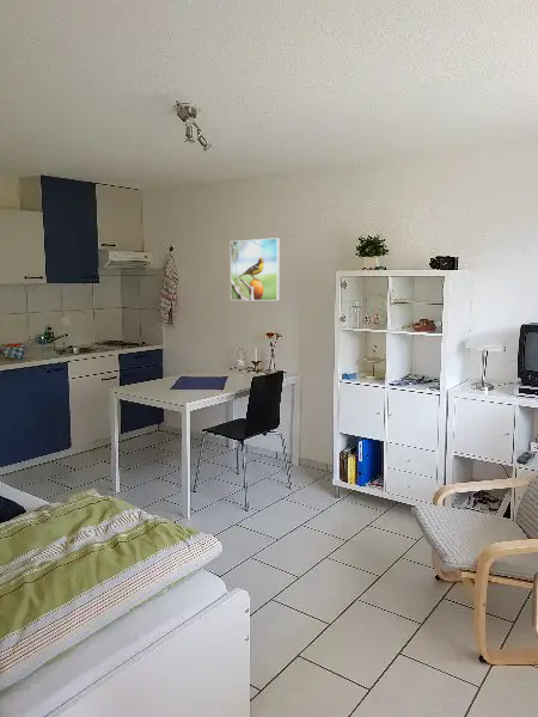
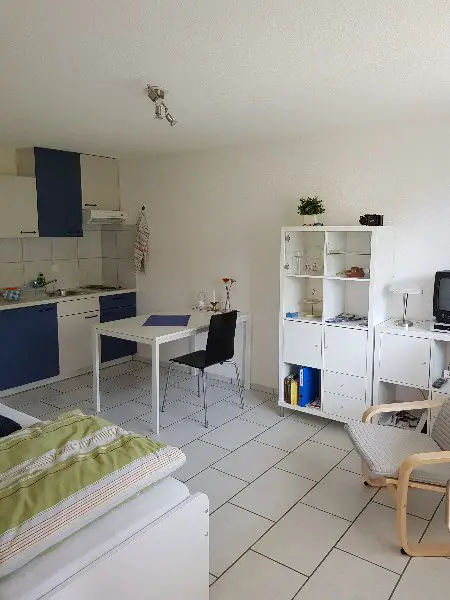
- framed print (253, 270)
